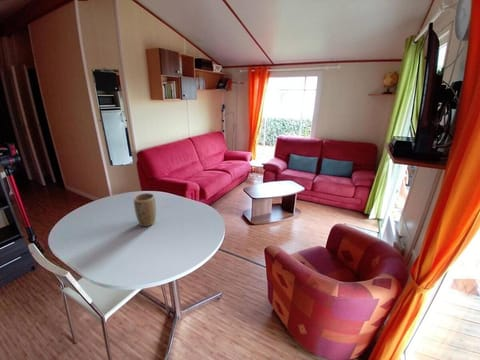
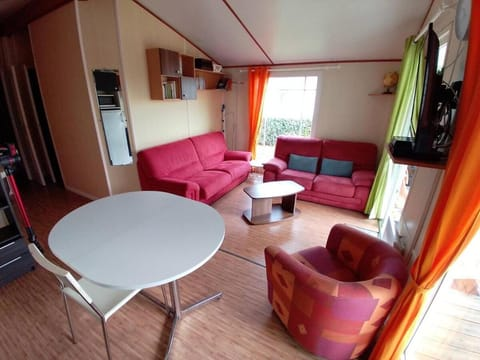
- plant pot (145, 210)
